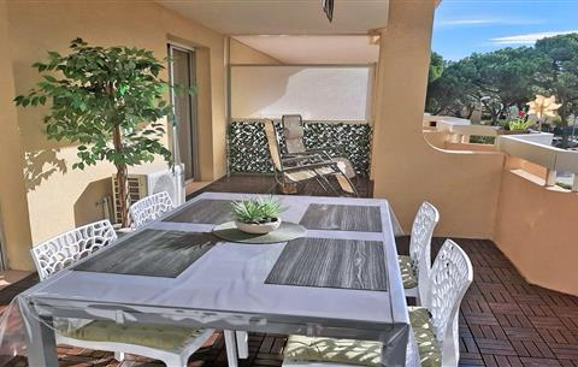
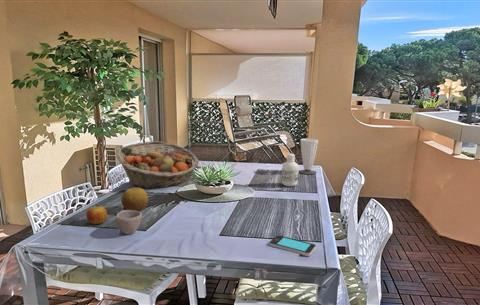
+ cup (308, 156)
+ apple (96, 213)
+ cup (127, 222)
+ smartphone (292, 245)
+ fruit basket (159, 163)
+ bottle (290, 169)
+ fruit (135, 199)
